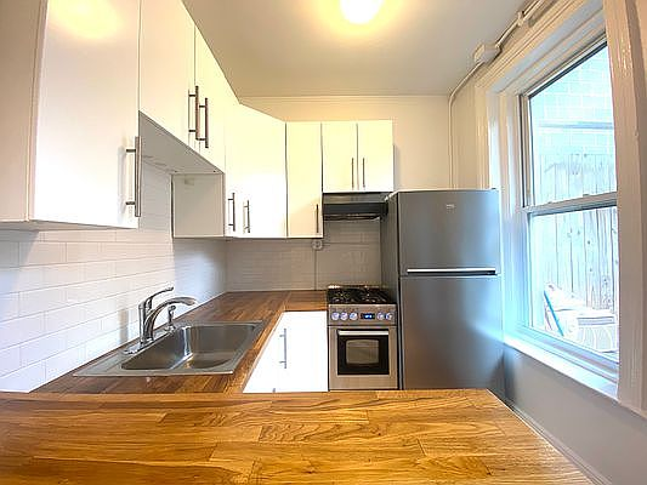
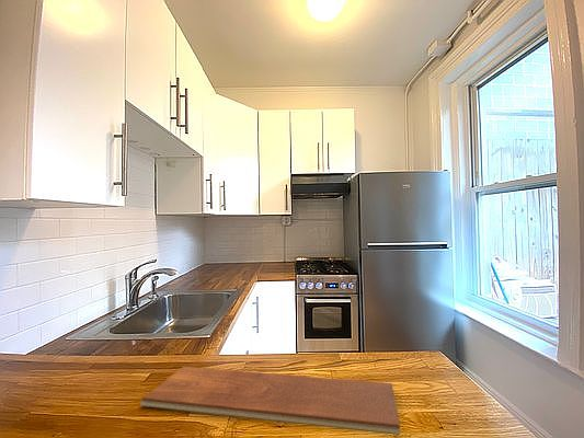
+ chopping board (271, 394)
